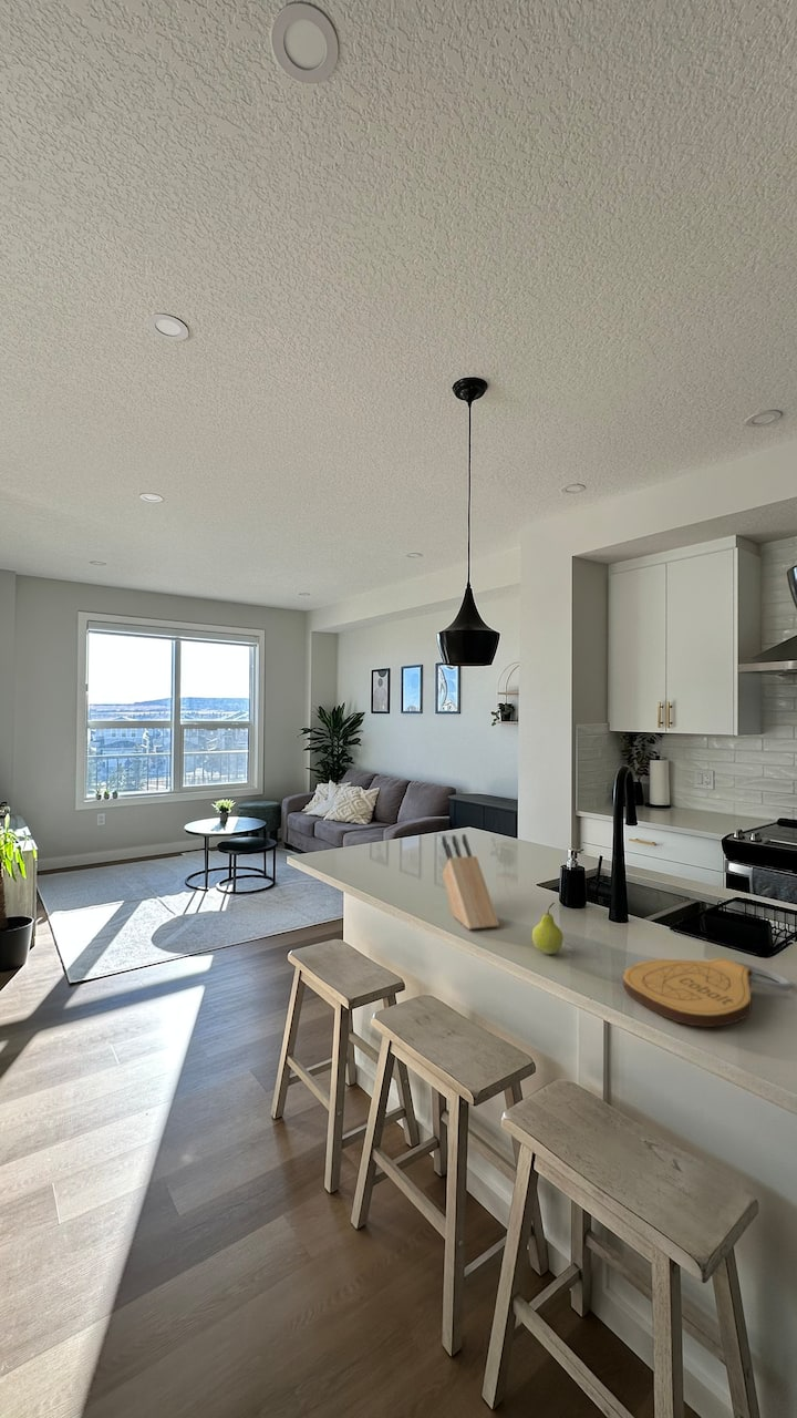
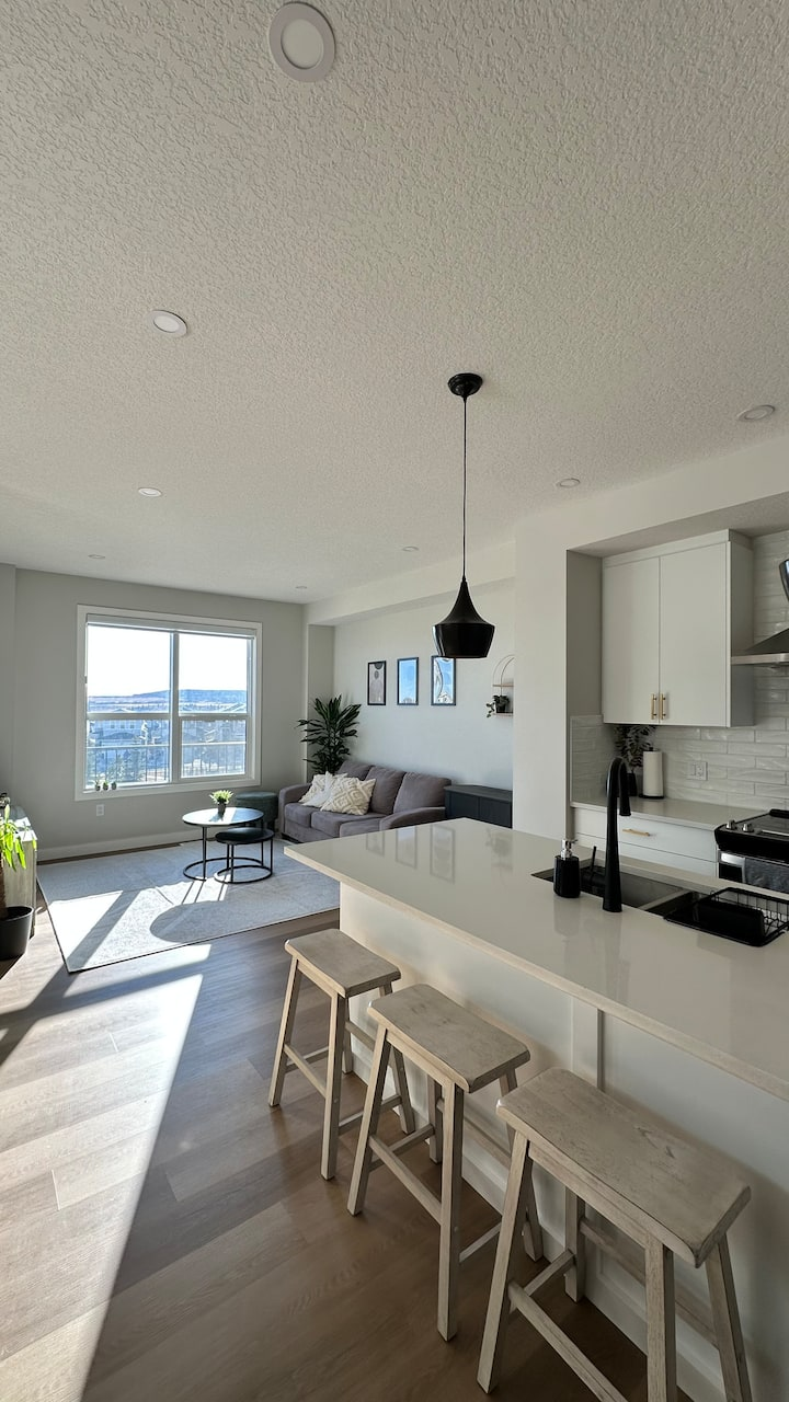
- knife block (466, 877)
- key chain (714, 979)
- fruit (547, 926)
